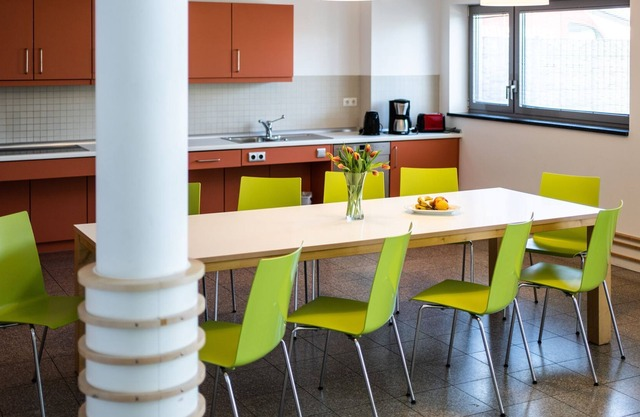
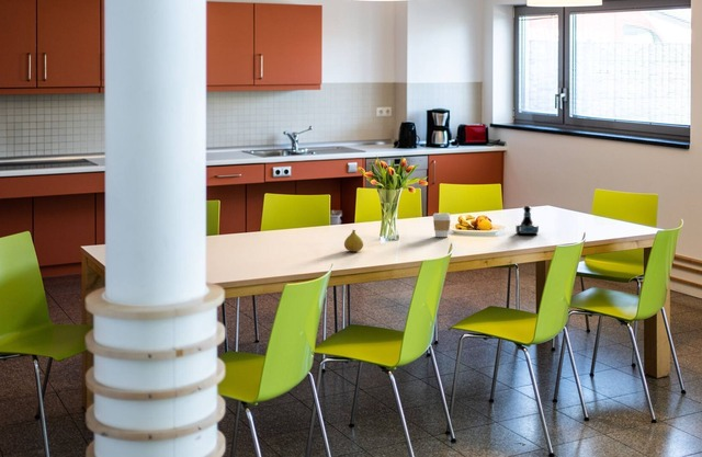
+ coffee cup (441, 224)
+ tequila bottle (526, 219)
+ fruit (353, 240)
